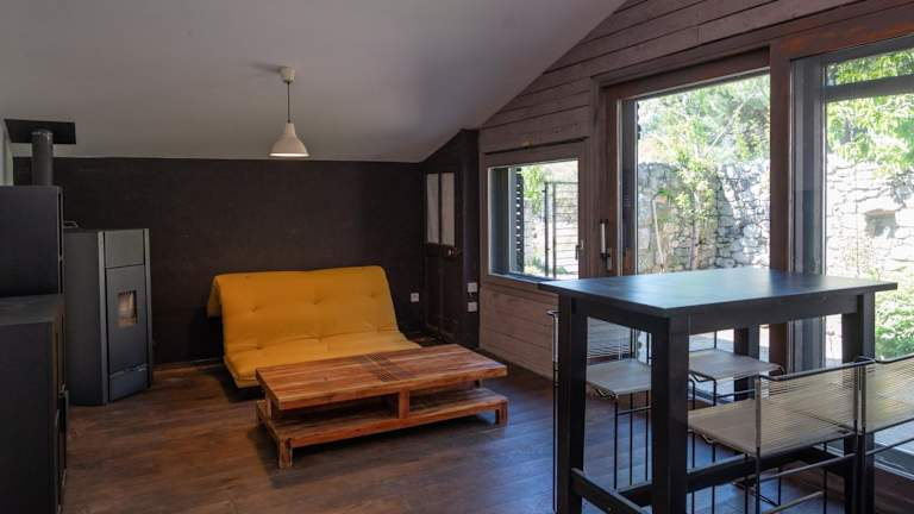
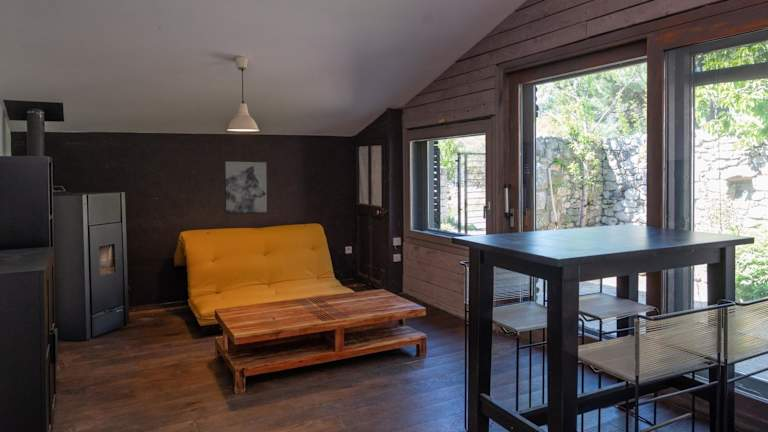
+ wall art (246, 187)
